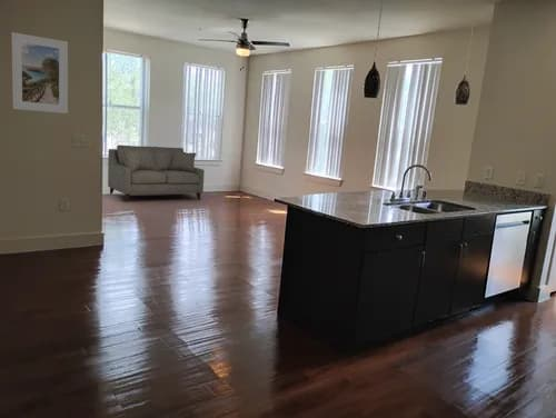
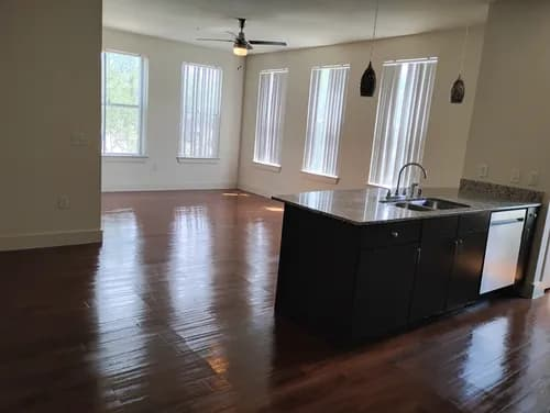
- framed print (40, 74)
- sofa (157, 172)
